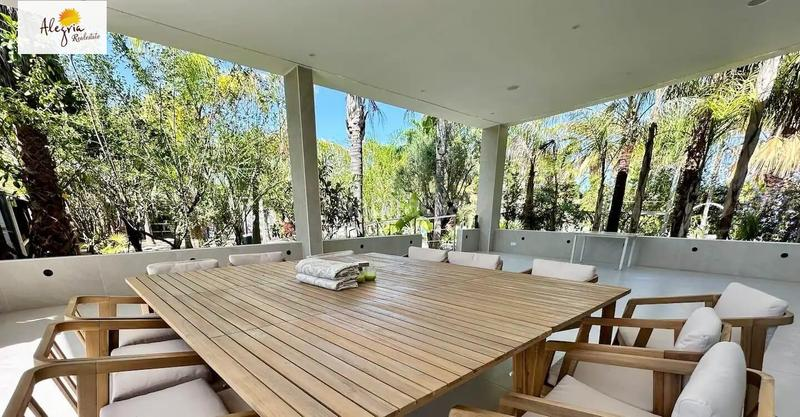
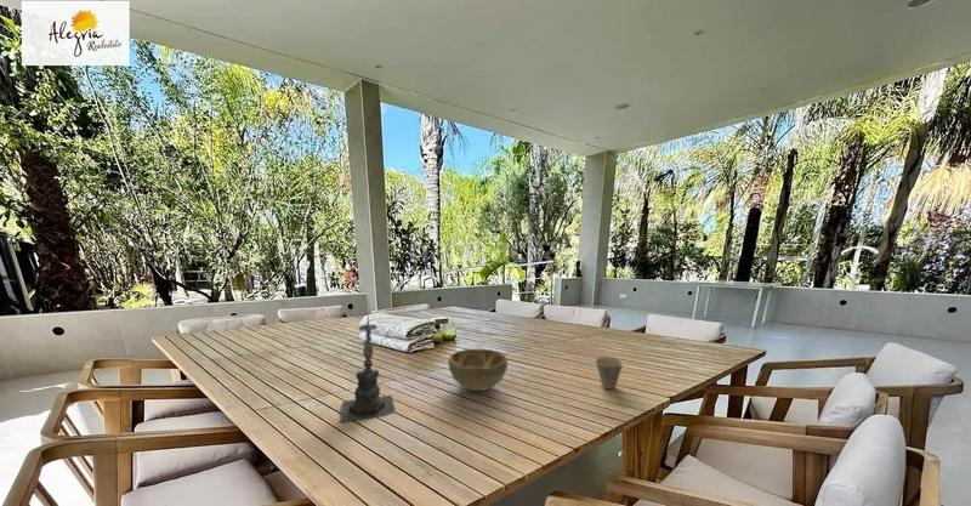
+ decorative bowl (477, 371)
+ cup (608, 373)
+ candle holder (368, 359)
